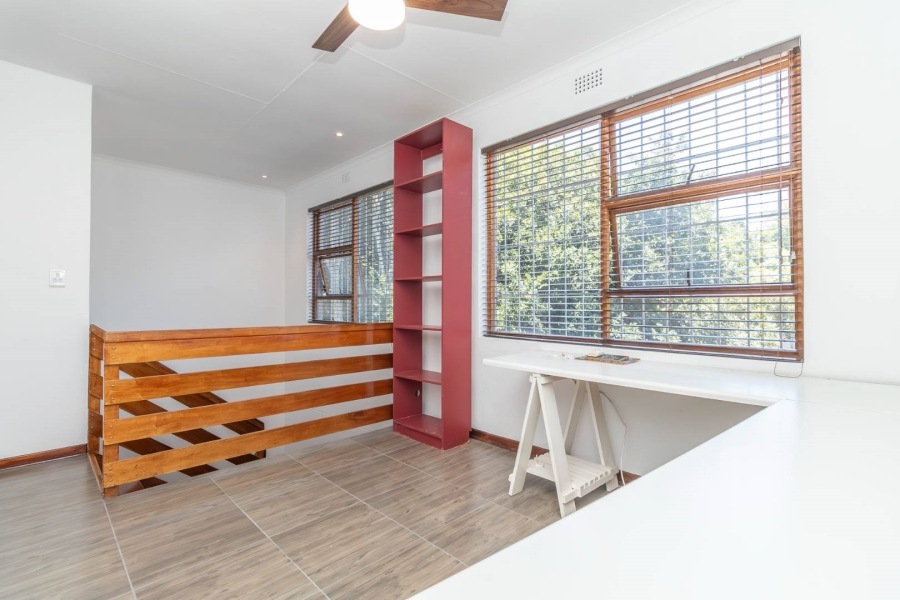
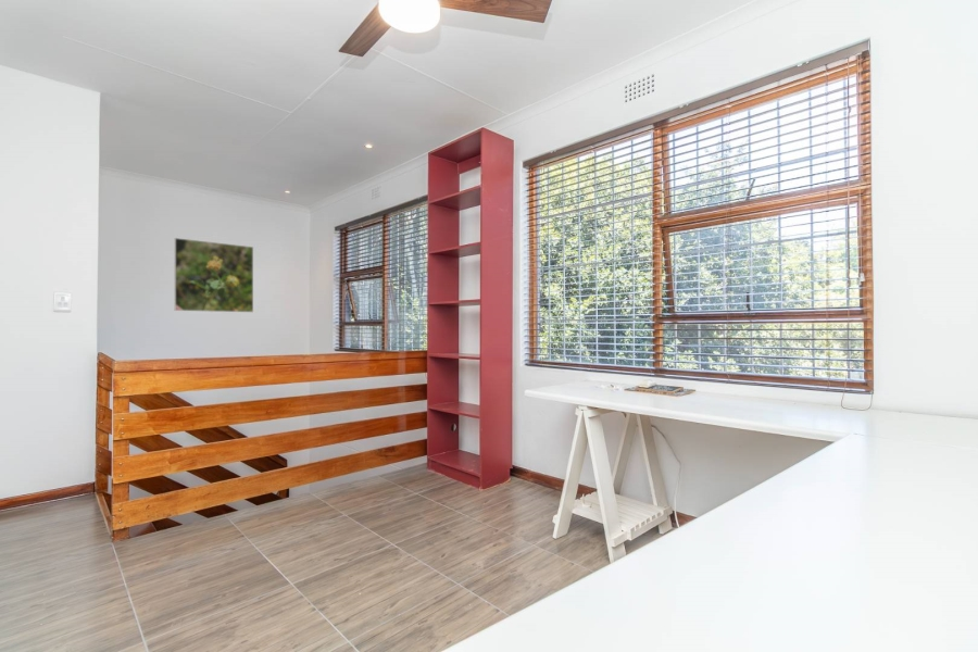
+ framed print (215, 277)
